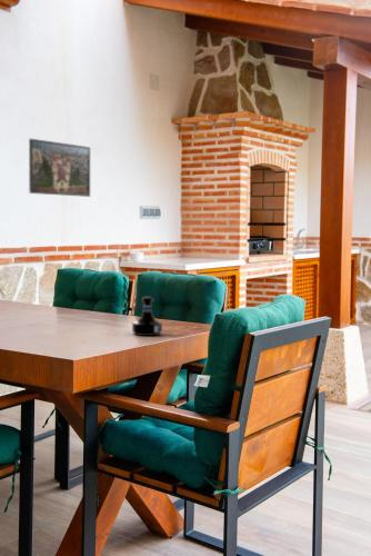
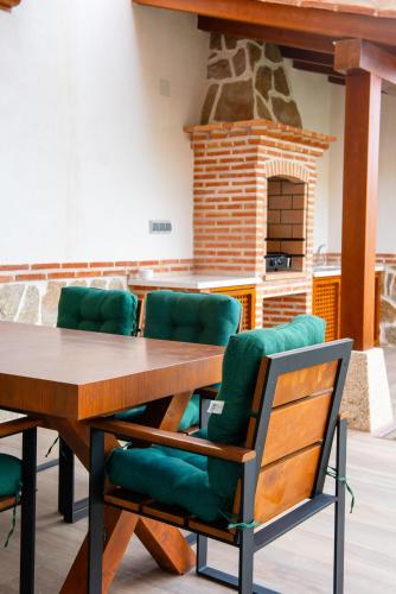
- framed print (61, 169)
- tequila bottle (147, 315)
